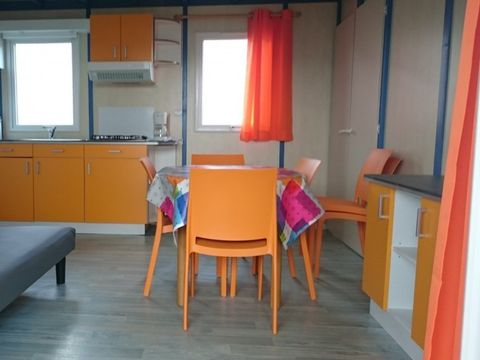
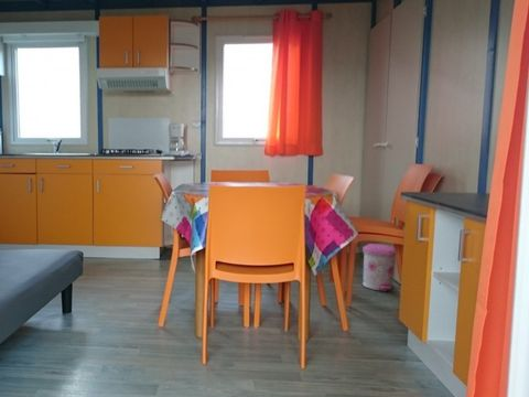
+ trash can (378, 266)
